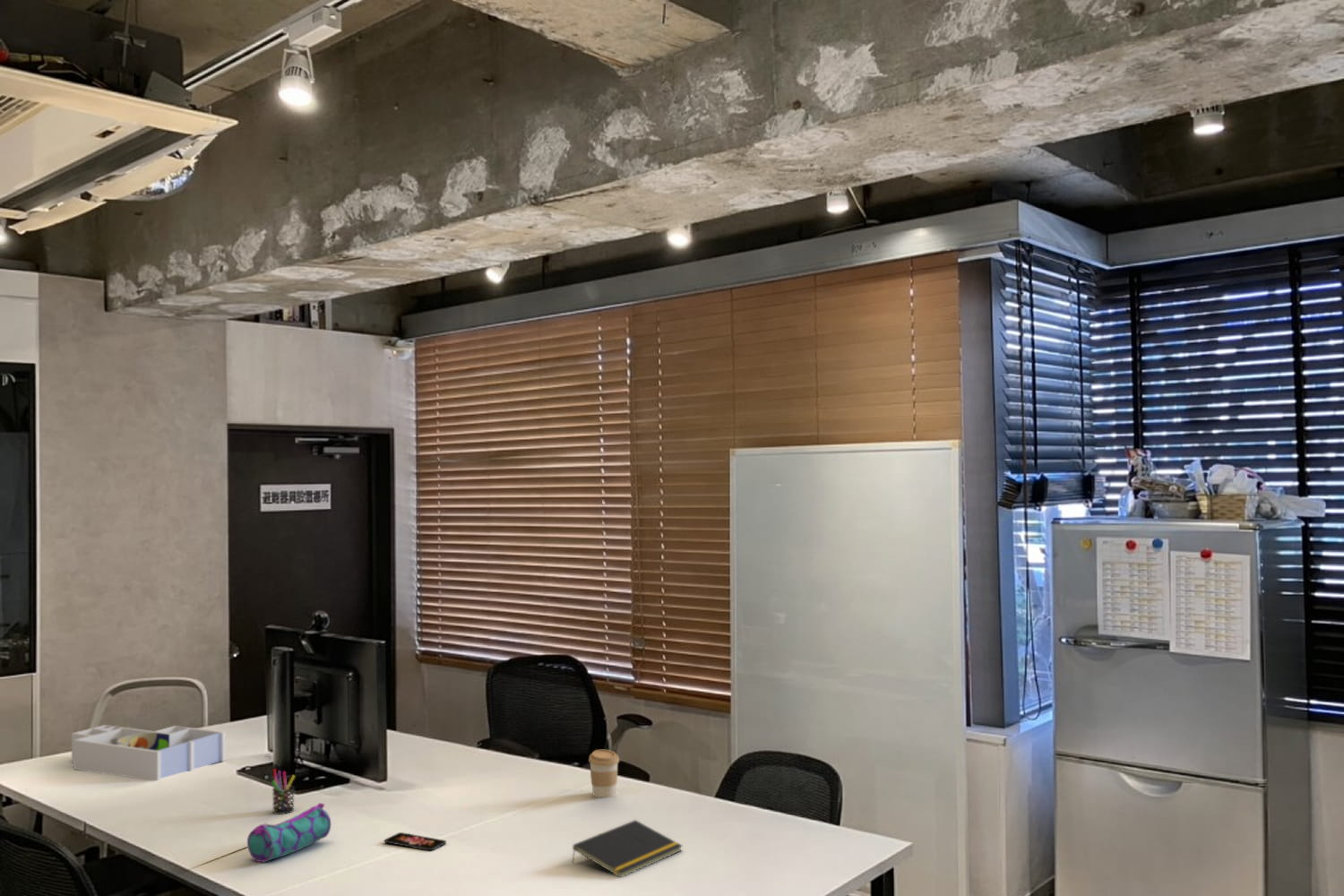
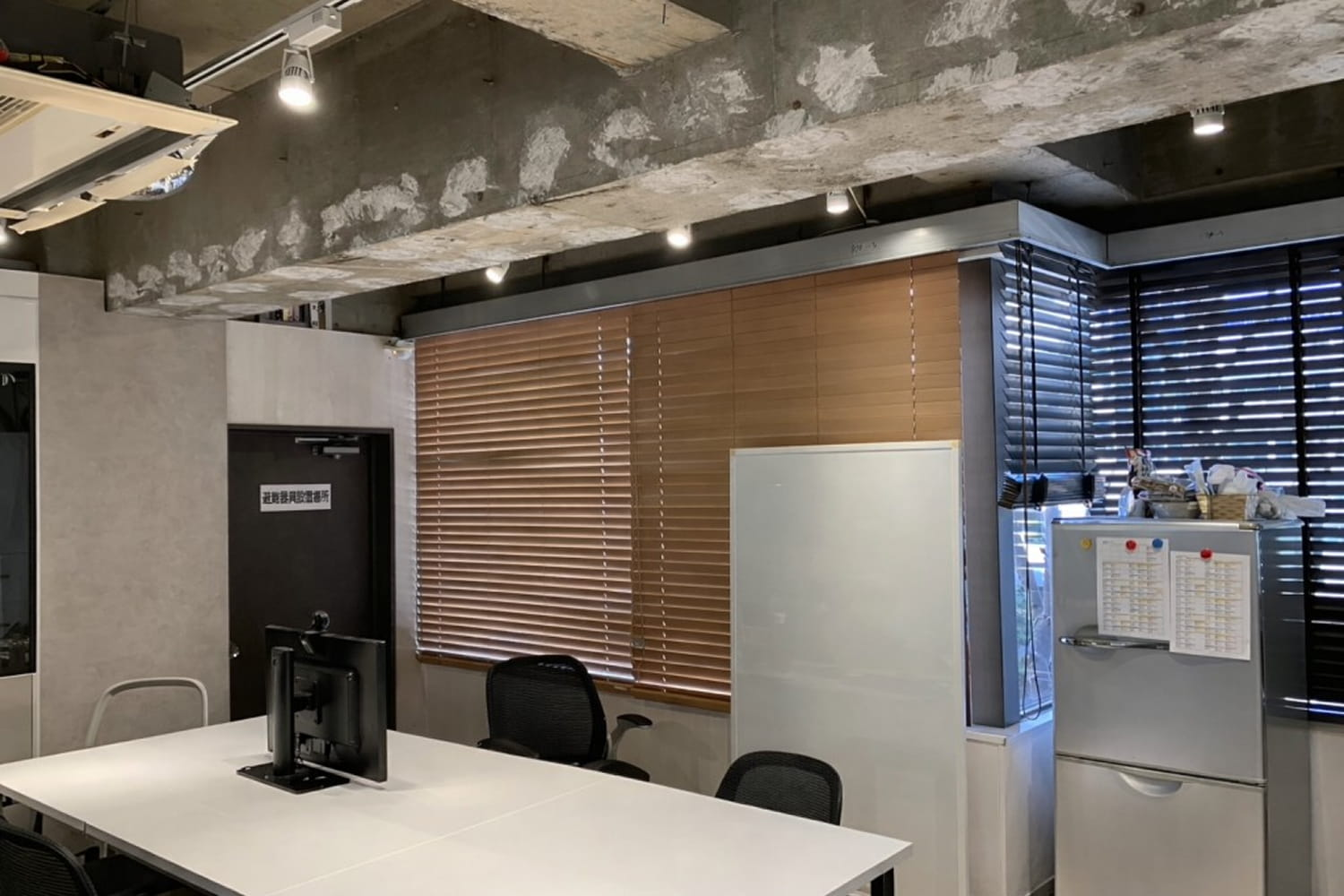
- notepad (628, 847)
- pencil case (290, 832)
- desk organizer (141, 749)
- coffee cup (604, 773)
- pen holder (280, 791)
- smartphone (415, 841)
